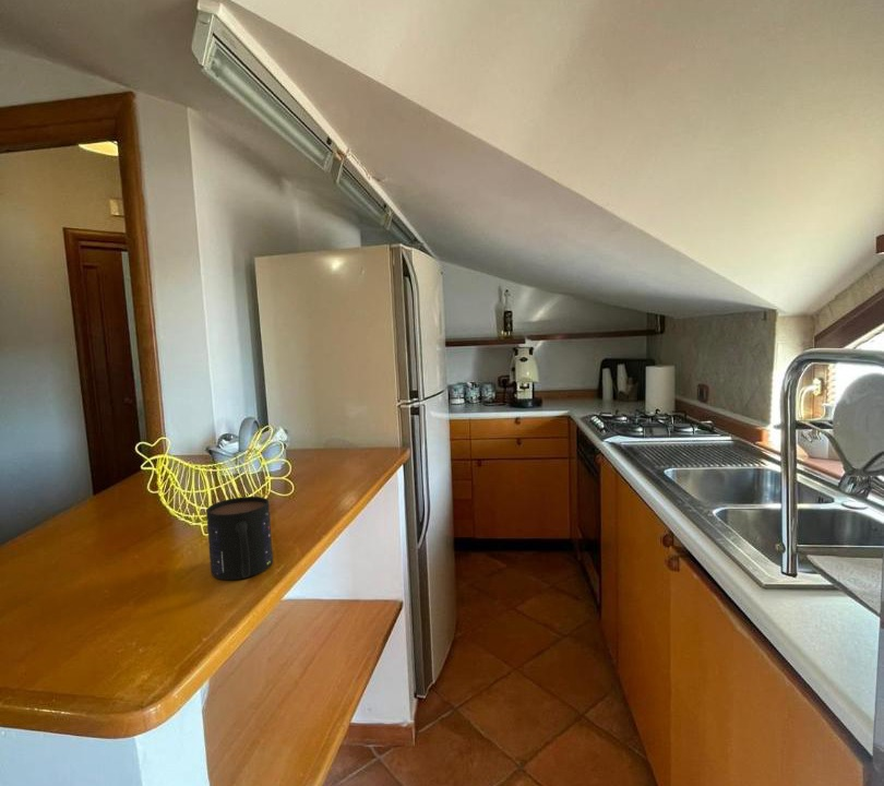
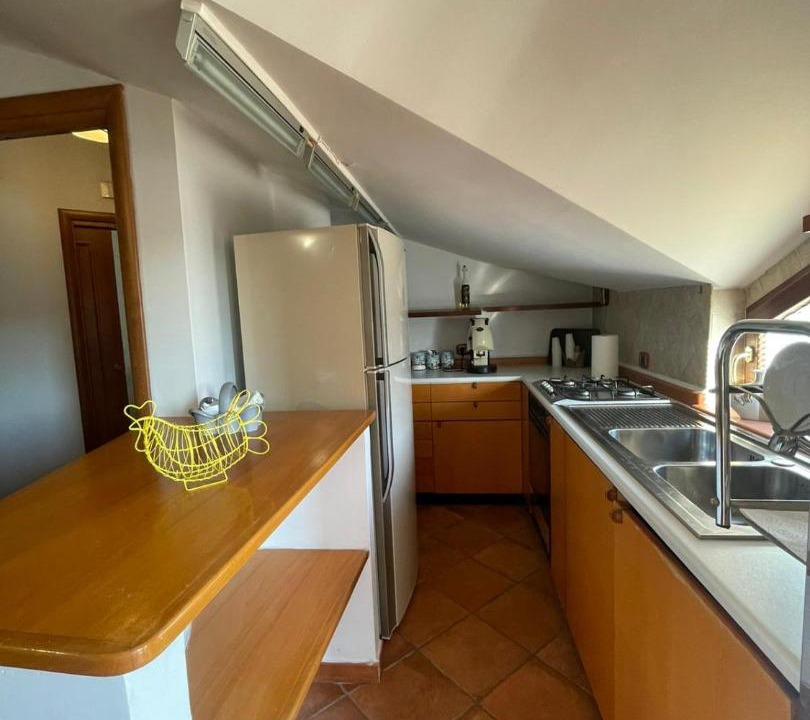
- mug (241, 540)
